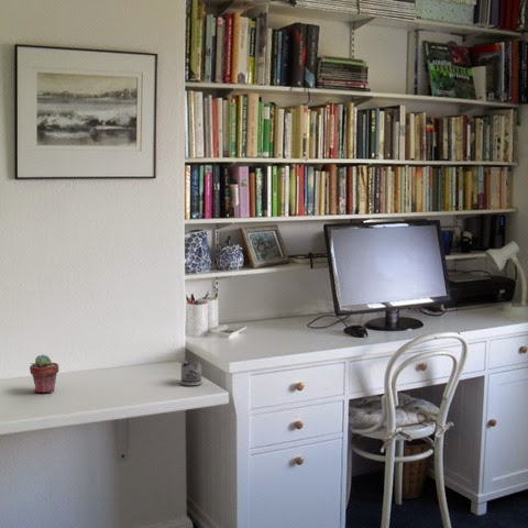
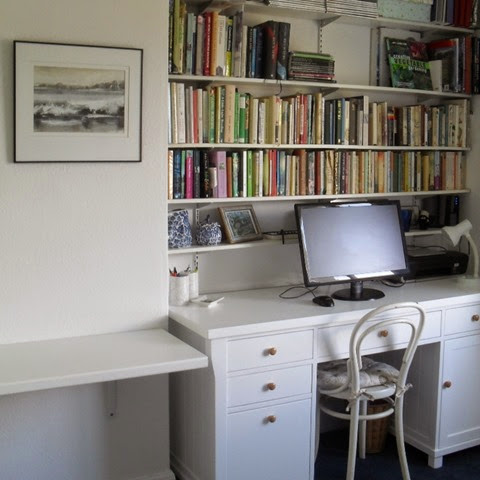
- potted succulent (44, 372)
- tea glass holder (189, 371)
